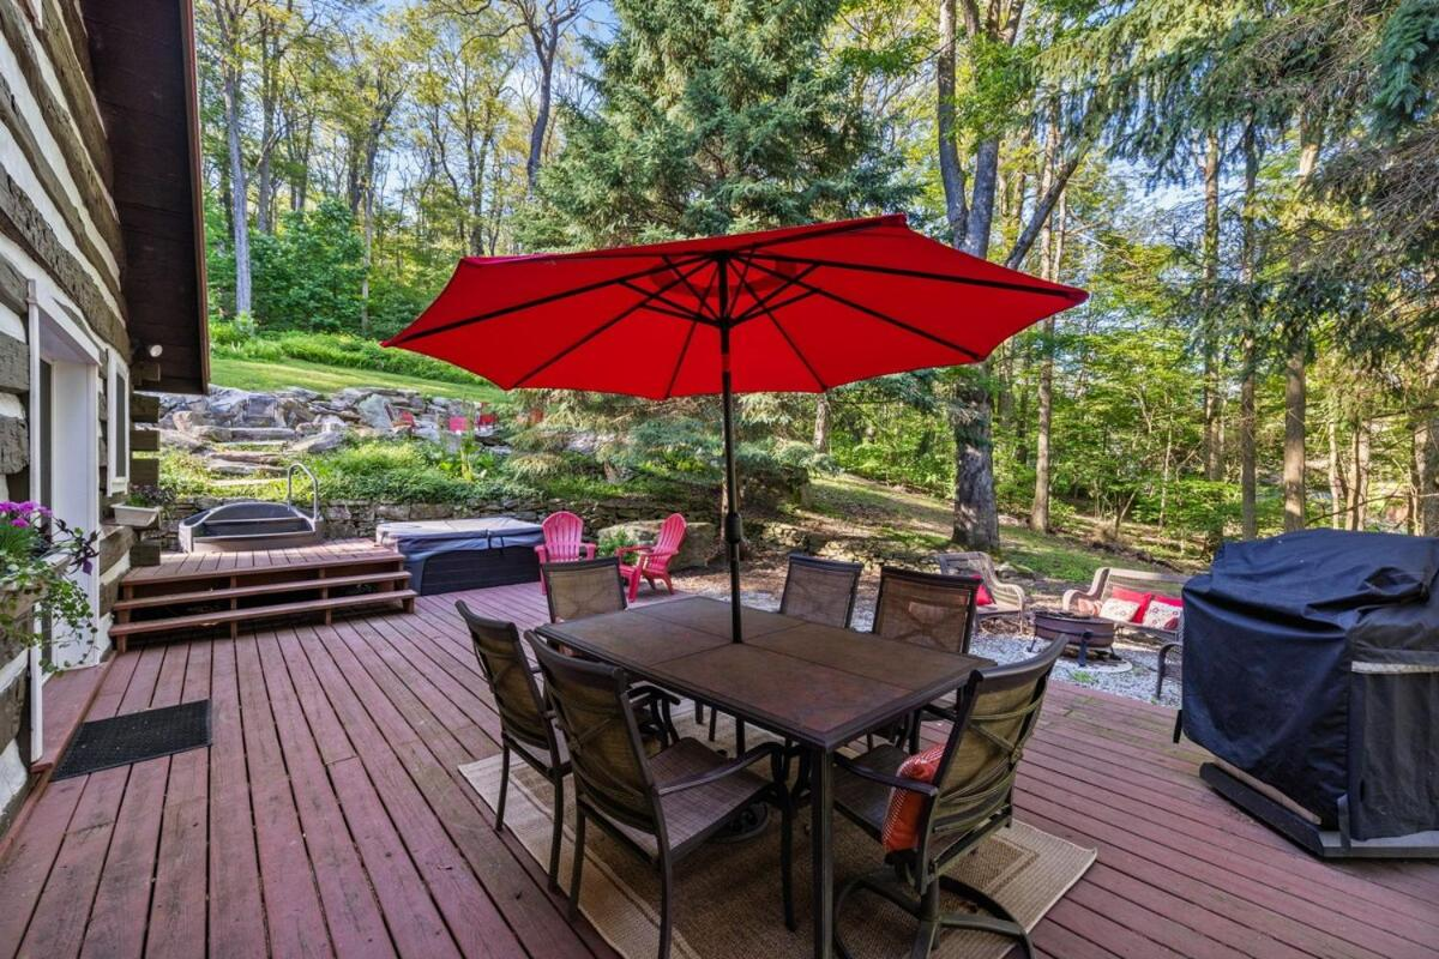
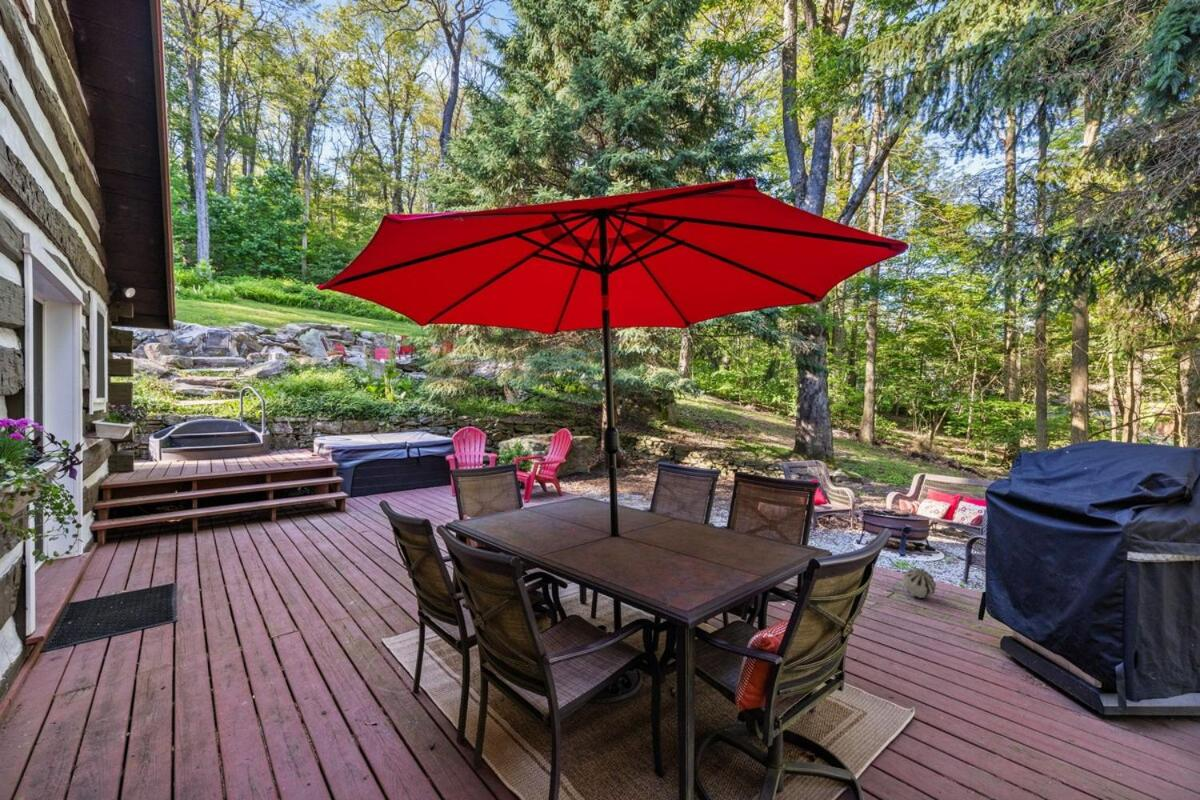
+ decorative ball (918, 582)
